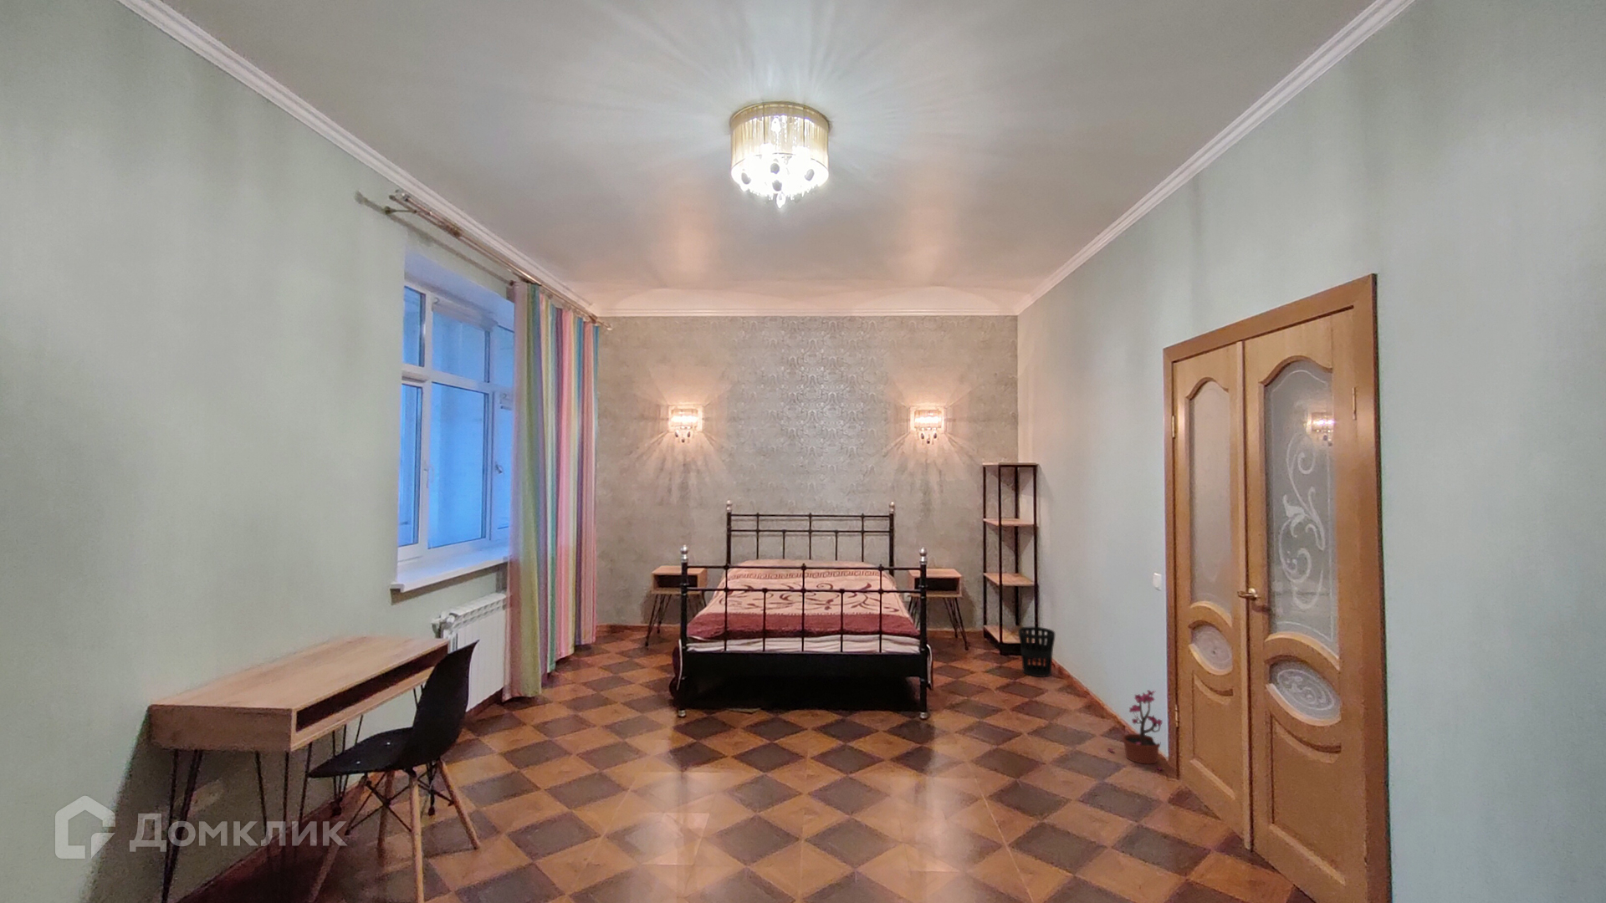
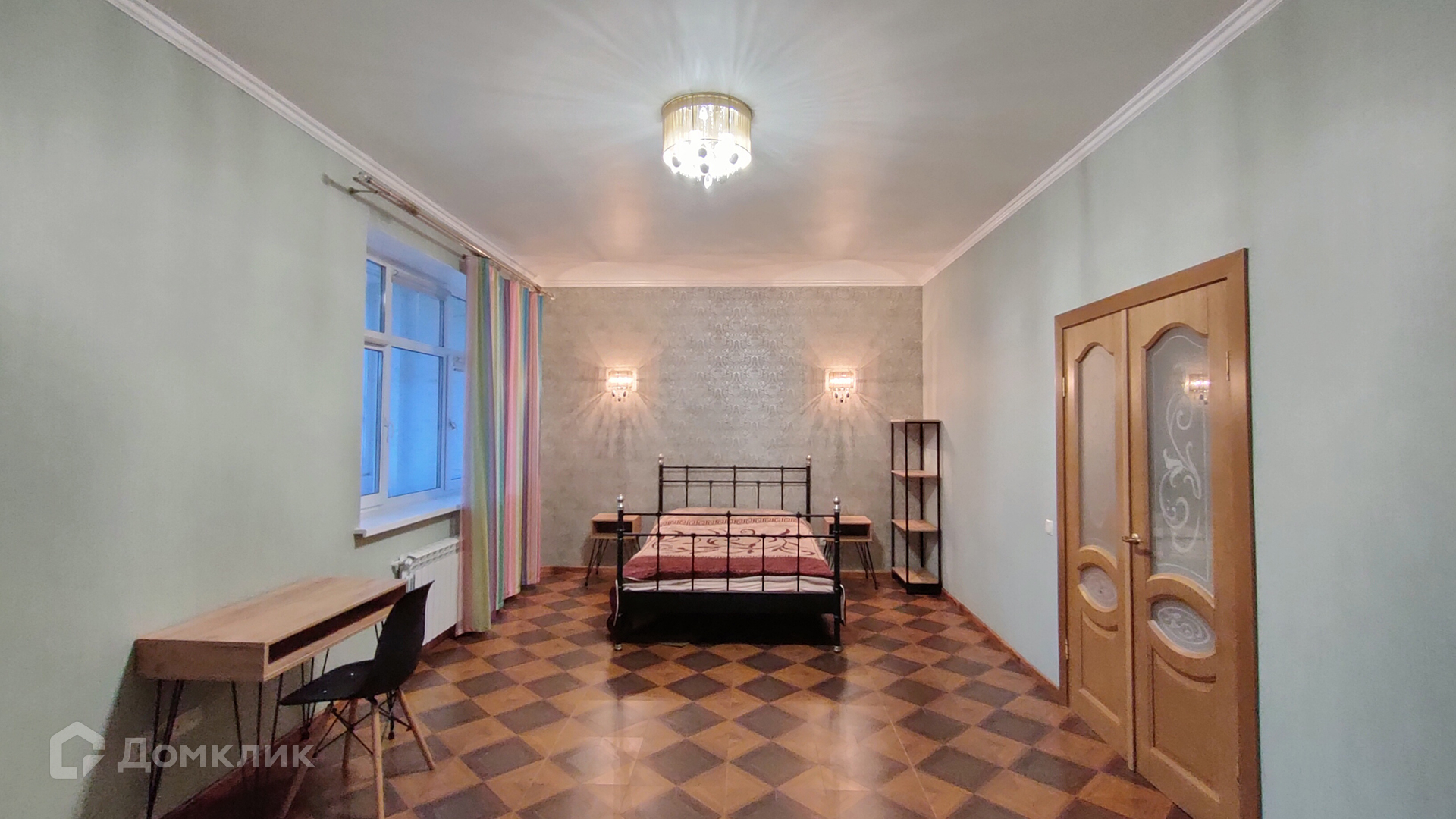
- potted plant (1136, 722)
- wastebasket (1037, 652)
